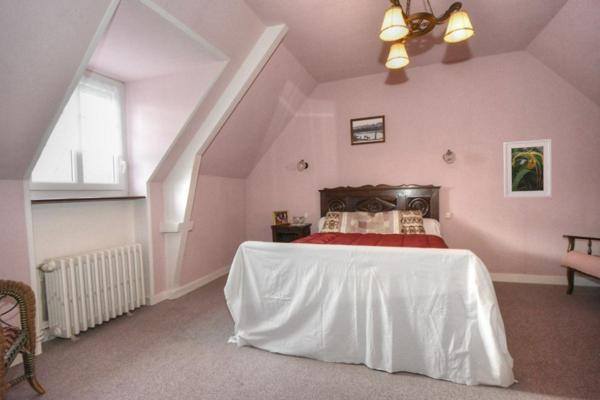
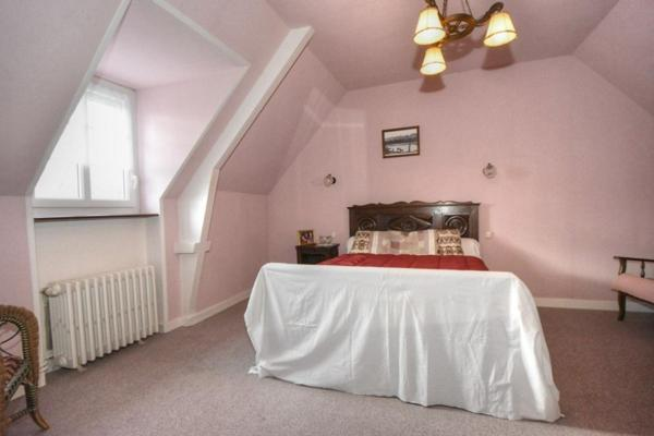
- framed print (527, 169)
